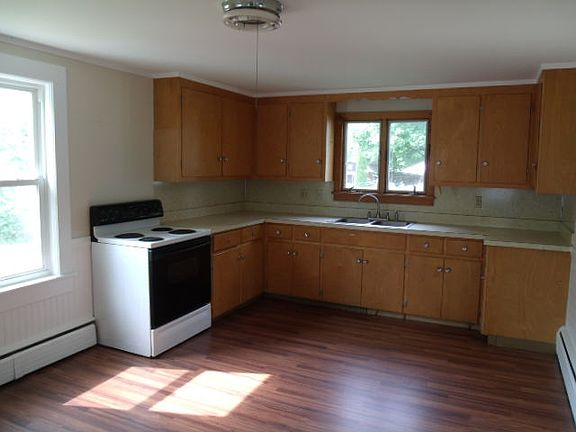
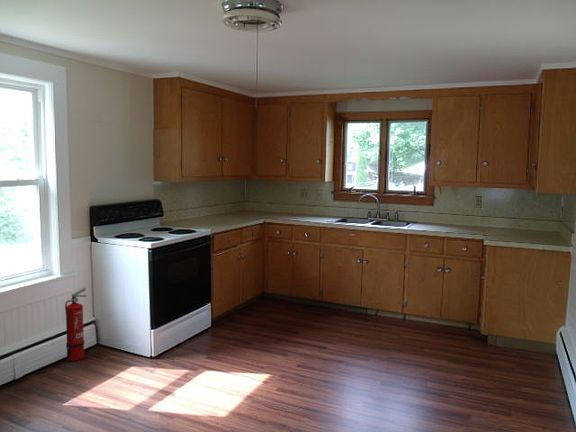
+ fire extinguisher (76, 323)
